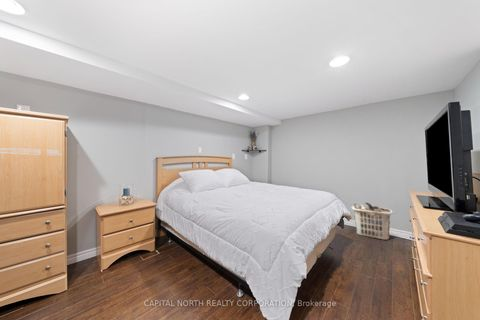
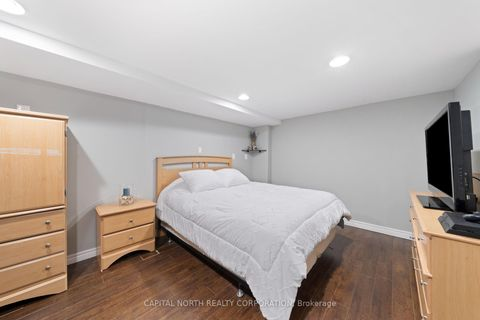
- clothes hamper (371, 219)
